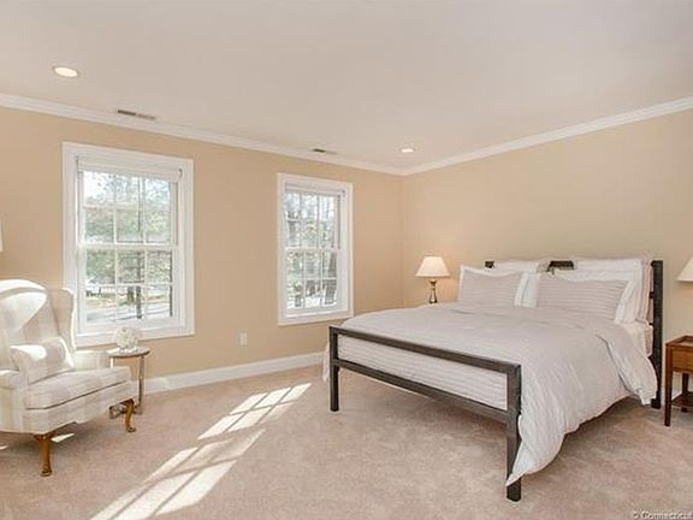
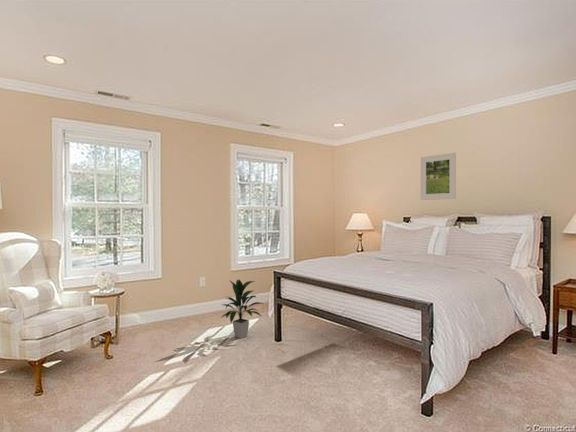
+ indoor plant (240, 306)
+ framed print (437, 177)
